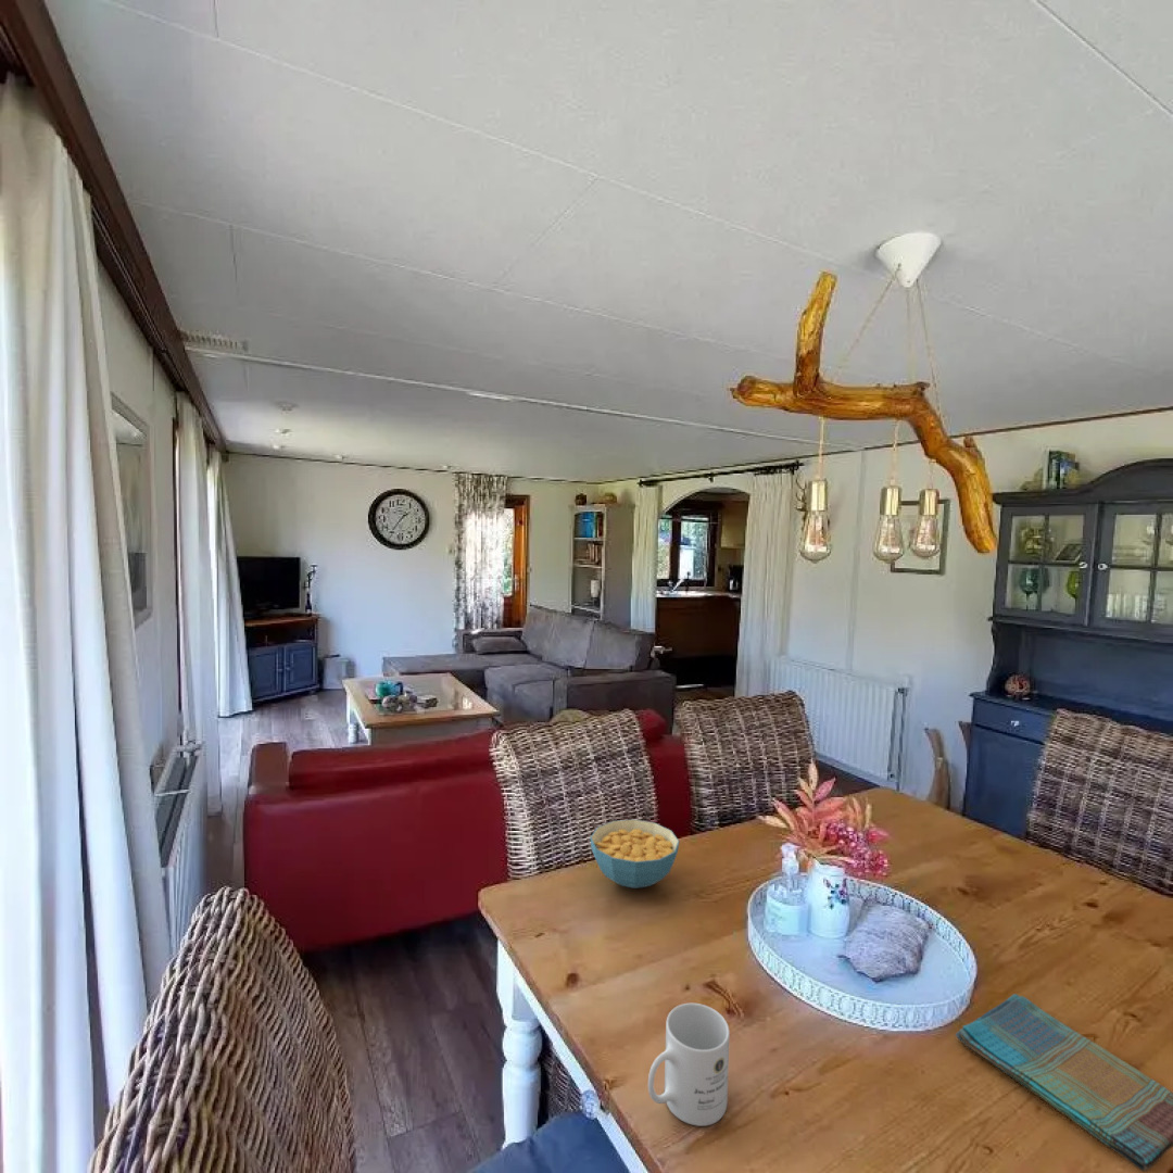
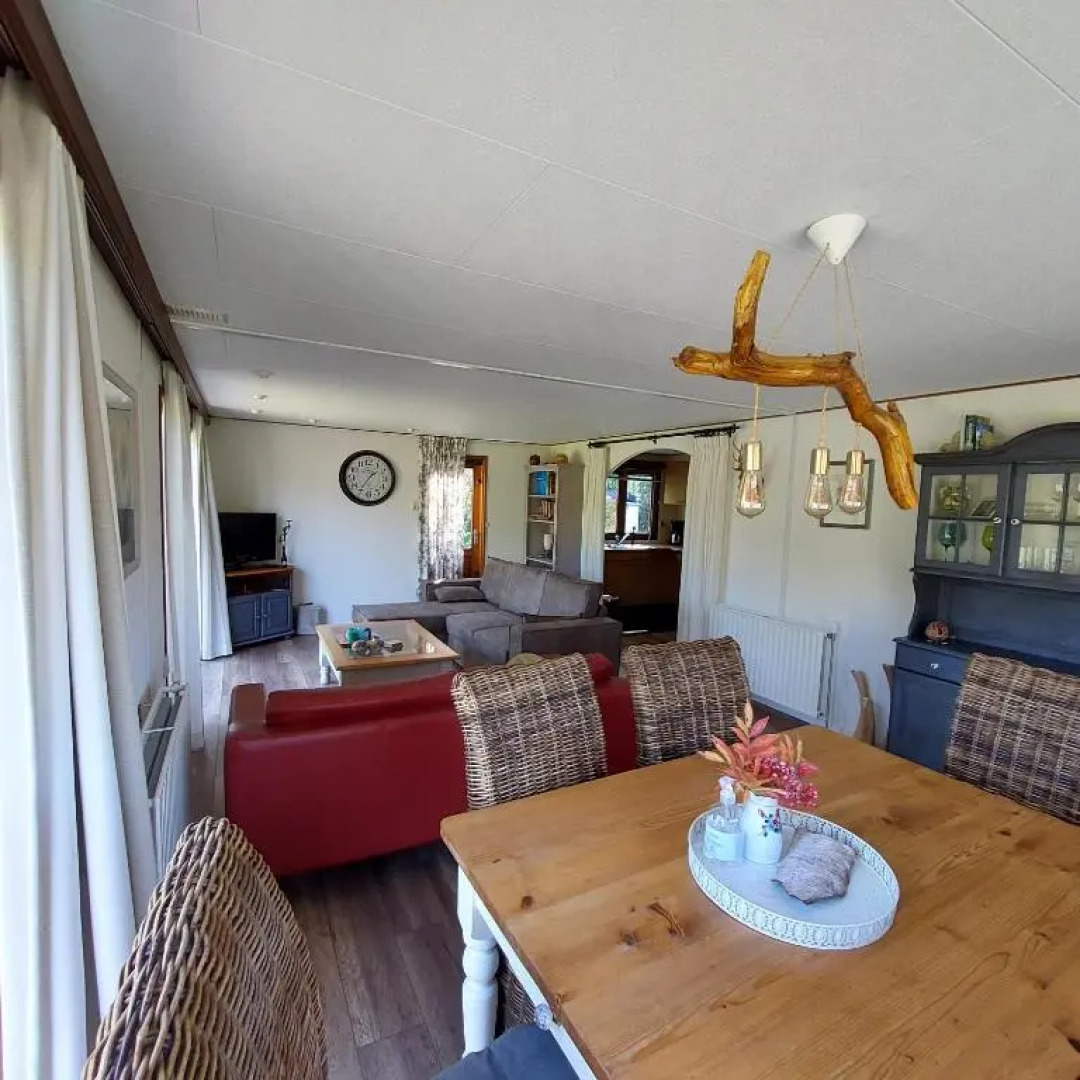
- dish towel (1071, 1068)
- mug (685, 1067)
- cereal bowl (633, 859)
